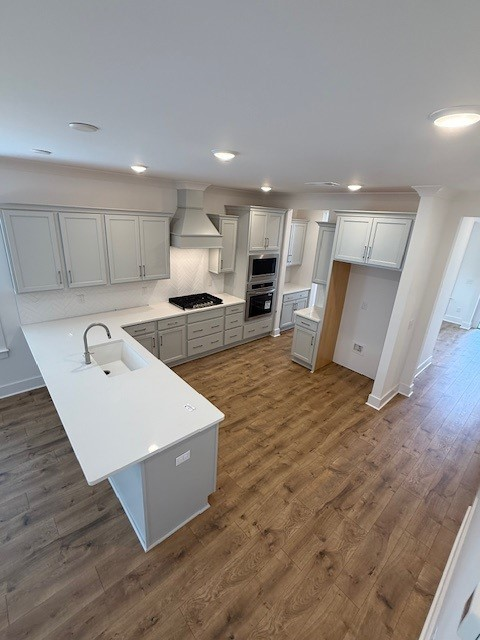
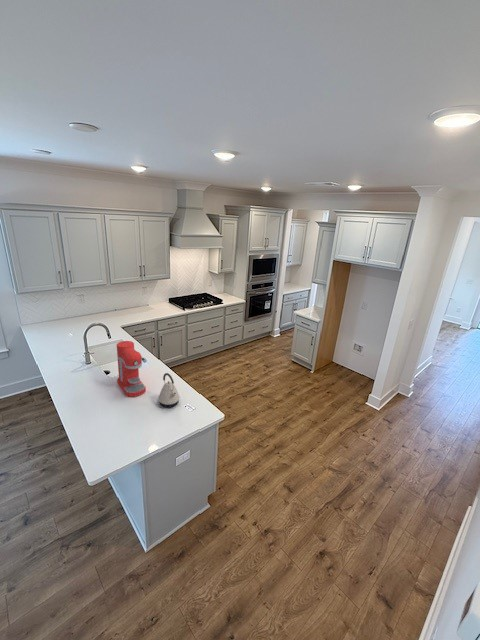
+ kettle (169, 389)
+ coffee maker (131, 367)
